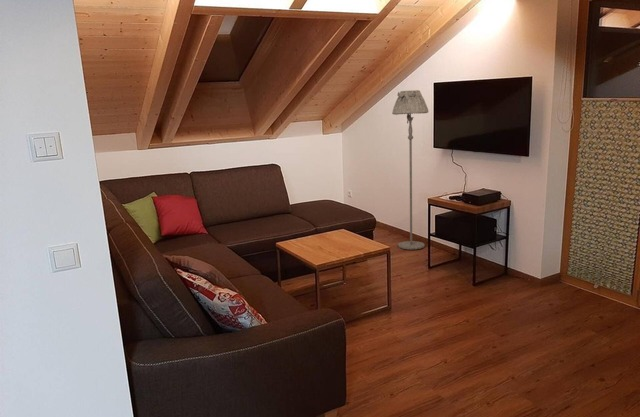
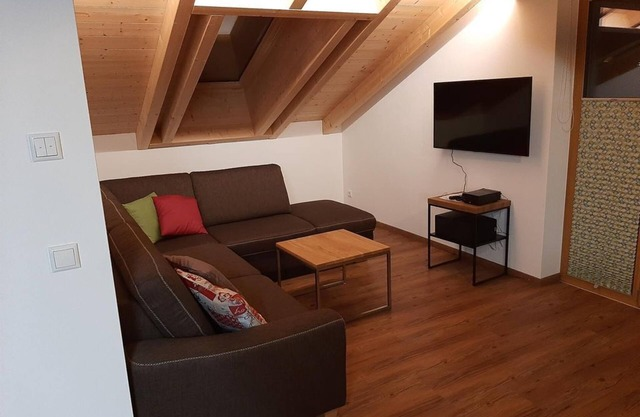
- floor lamp (410, 170)
